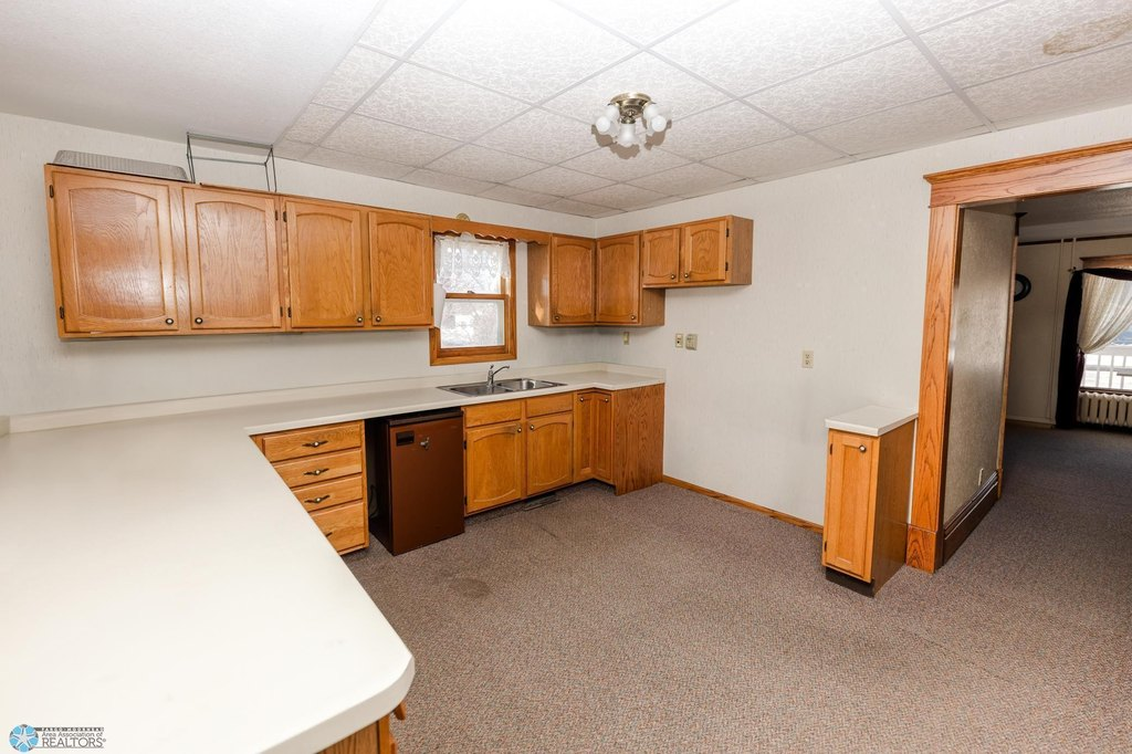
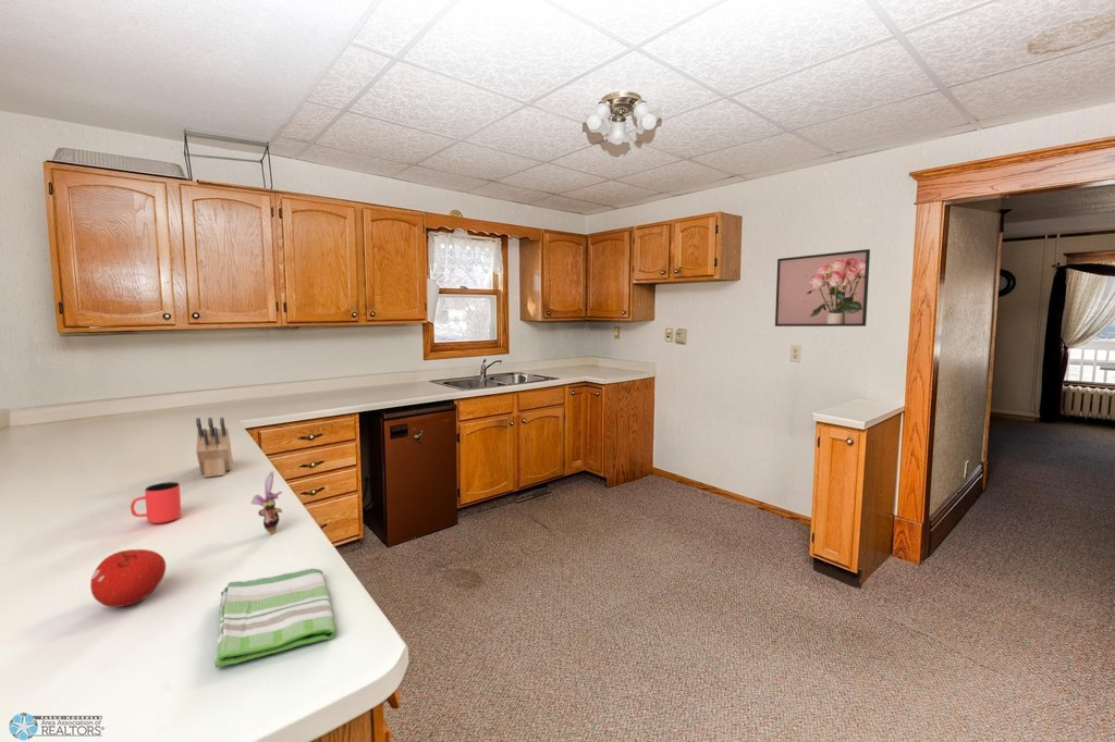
+ flower (265, 503)
+ fruit (130, 573)
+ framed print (819, 290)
+ cup (156, 504)
+ dish towel (277, 608)
+ knife block (213, 442)
